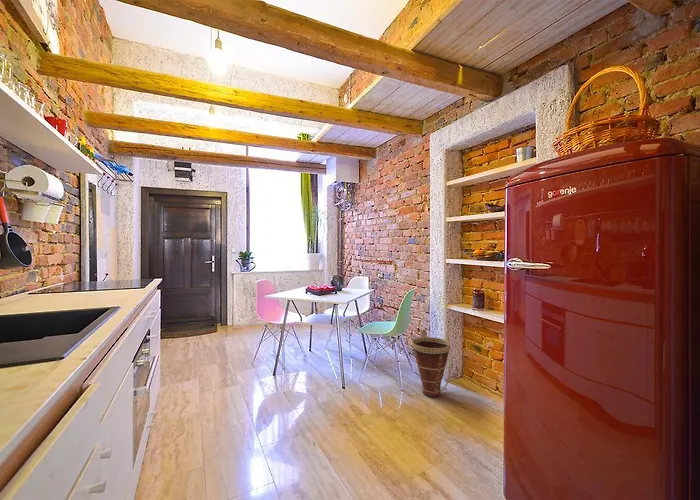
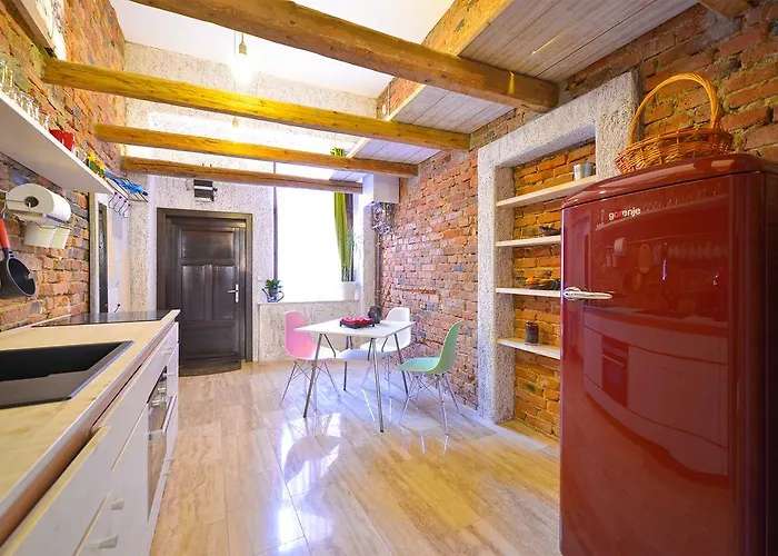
- basket (432, 361)
